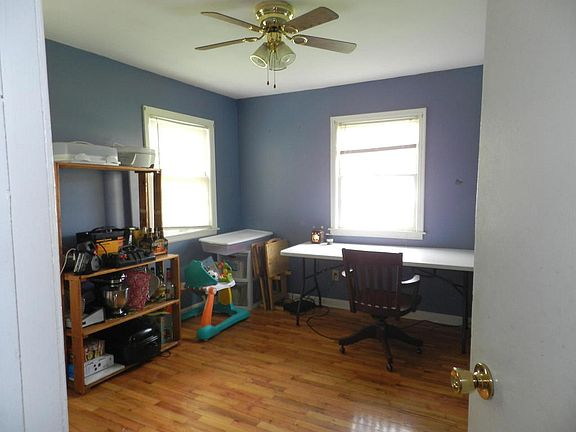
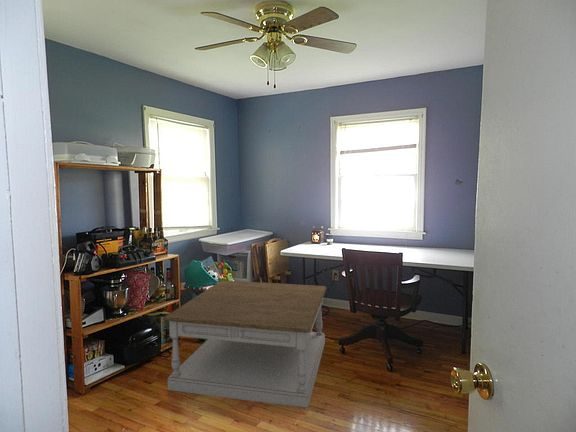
+ coffee table (256, 331)
